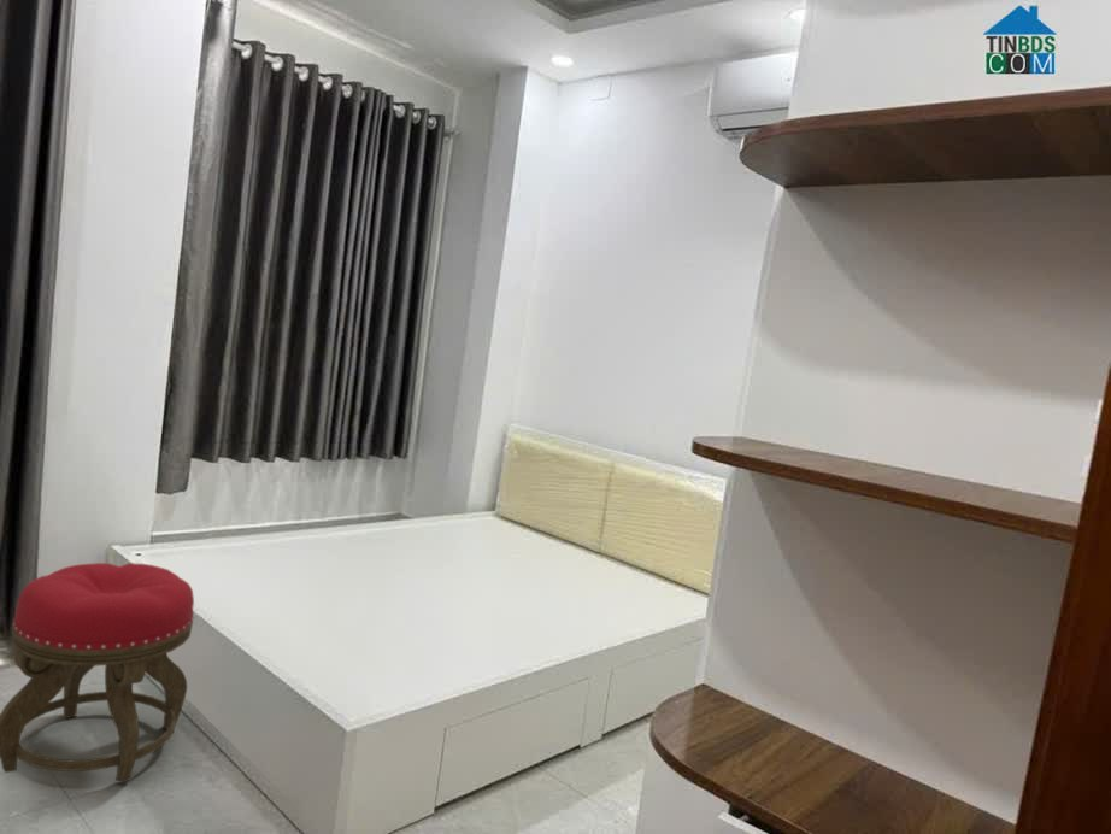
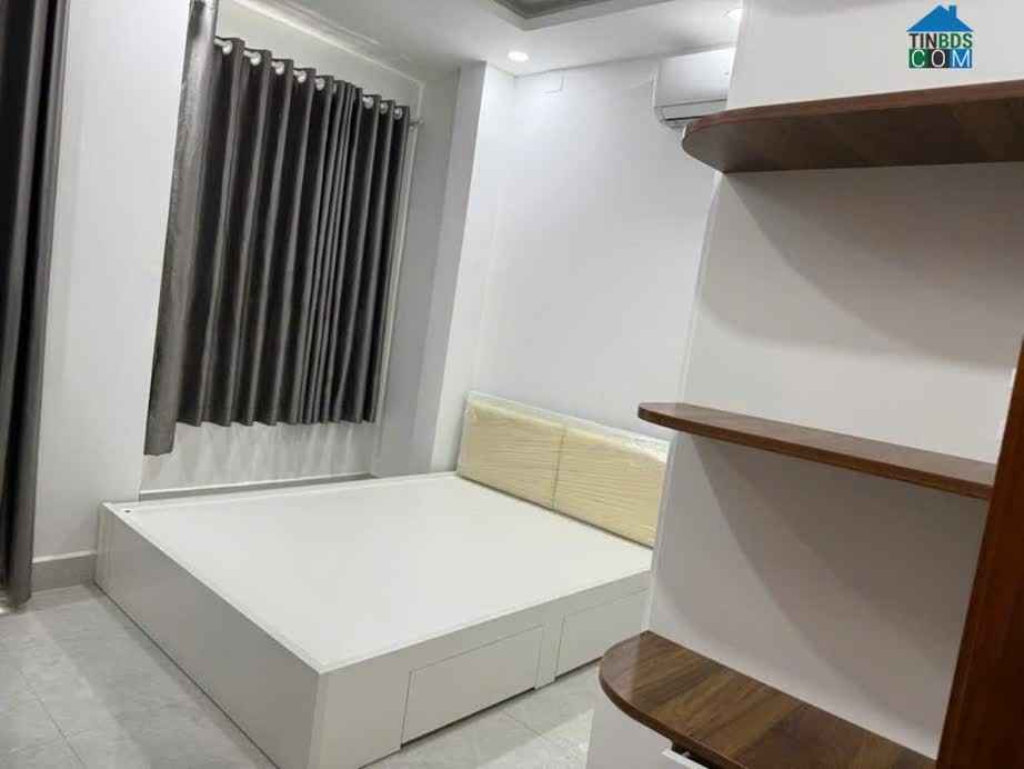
- stool (102, 663)
